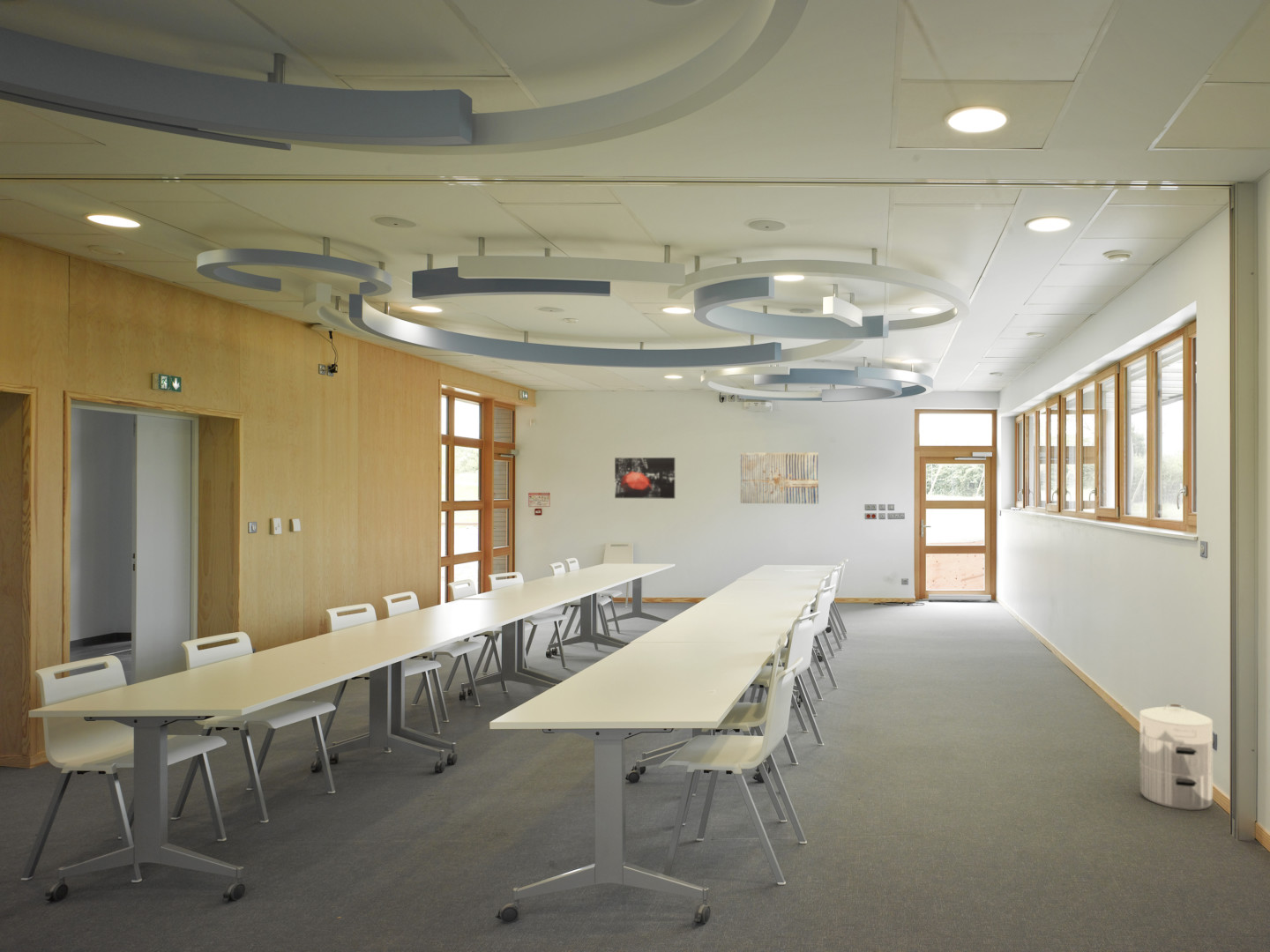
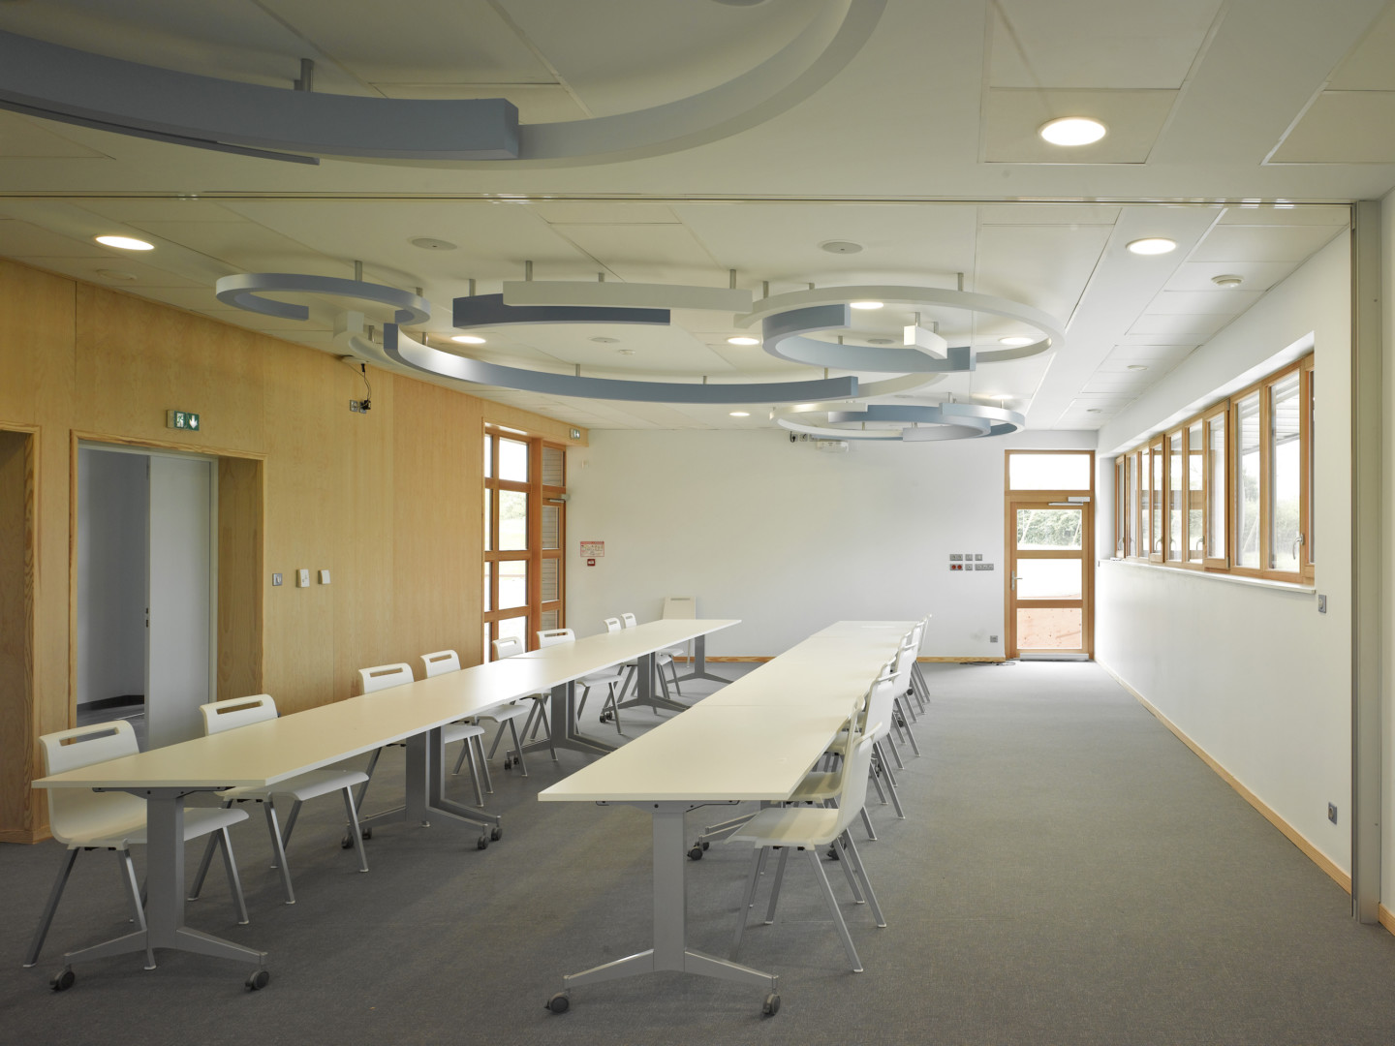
- wall art (779, 478)
- waste bin (1175, 751)
- wall art (645, 478)
